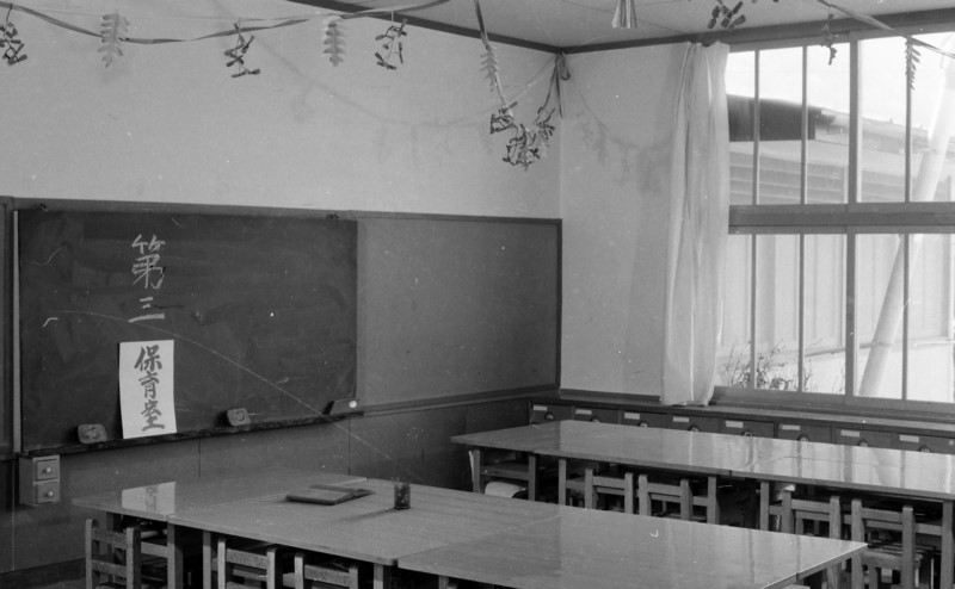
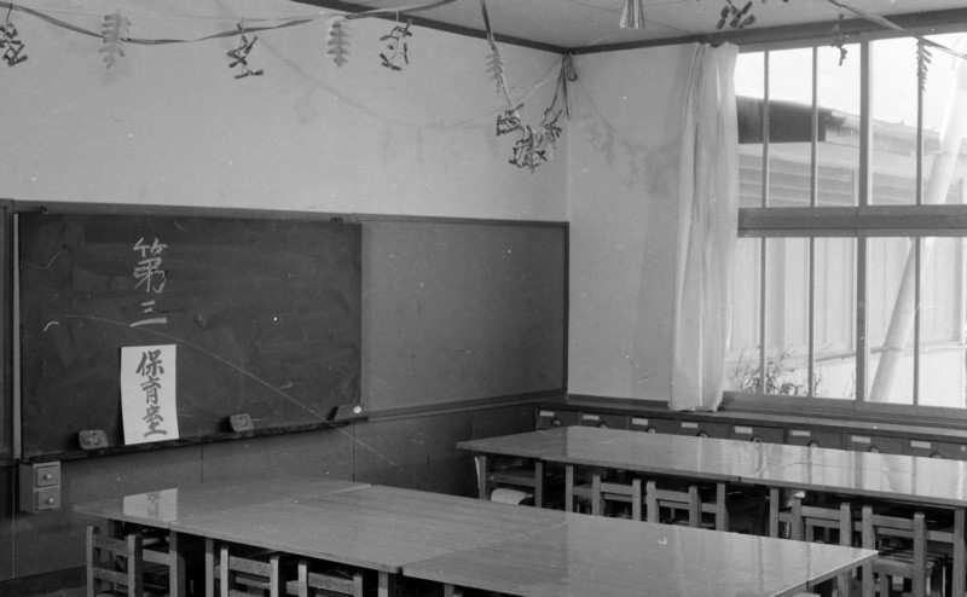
- diary (331, 491)
- pen holder (400, 489)
